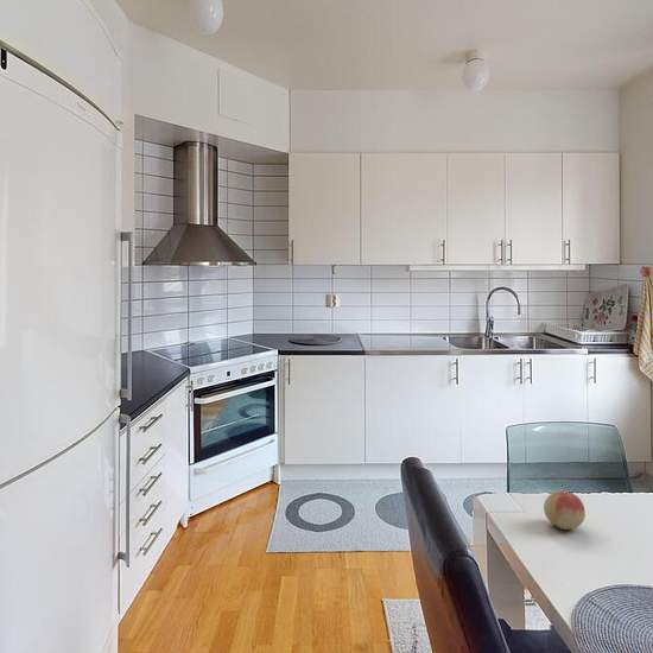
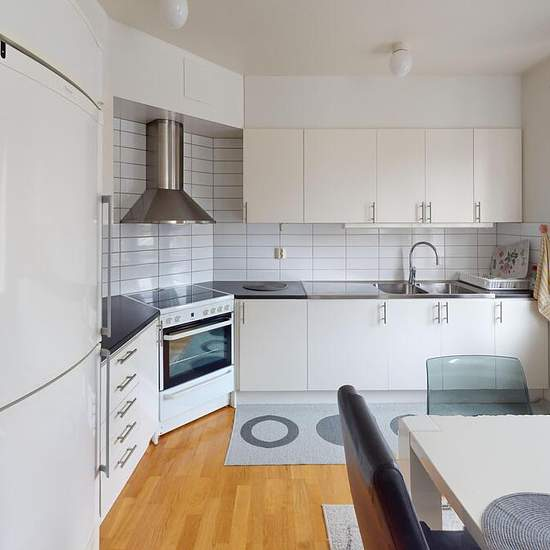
- fruit (563, 509)
